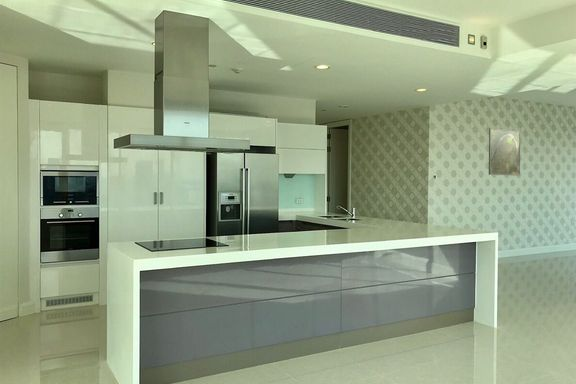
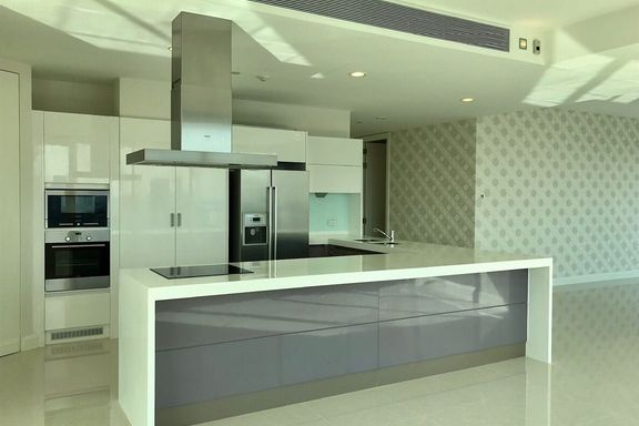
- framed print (504, 152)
